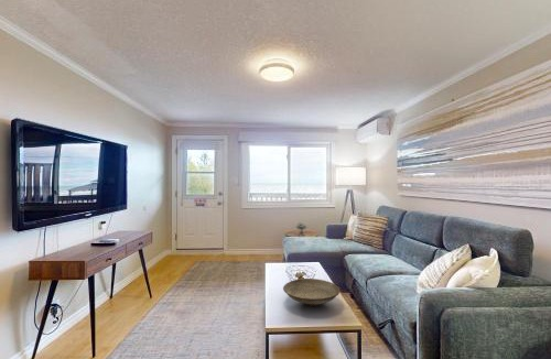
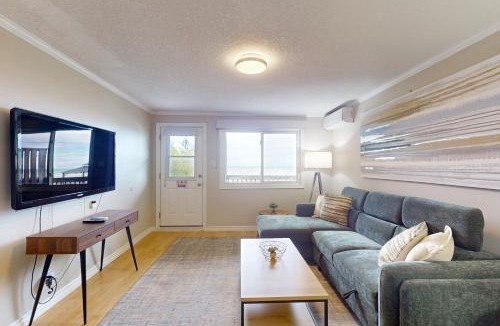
- decorative bowl (311, 294)
